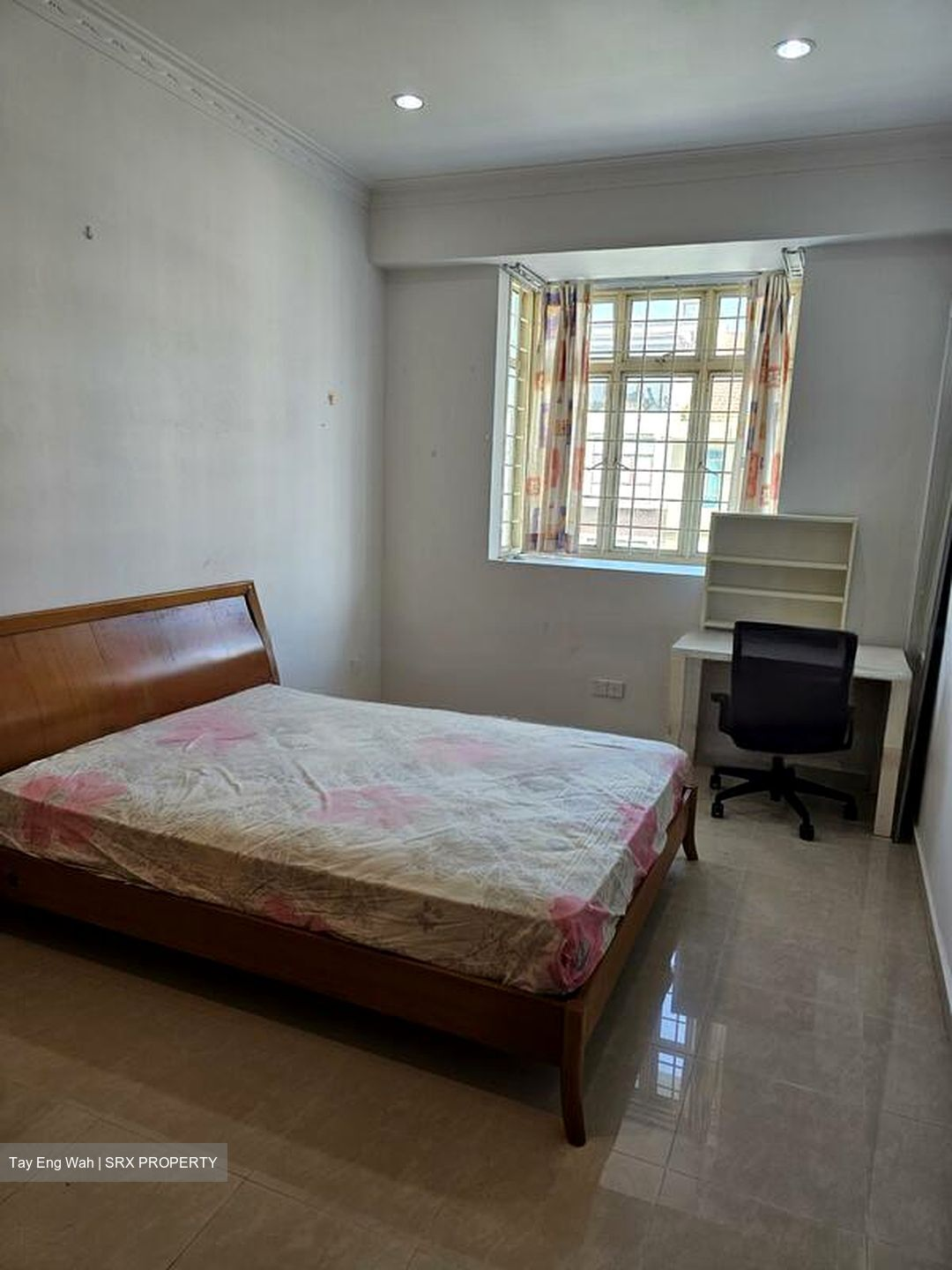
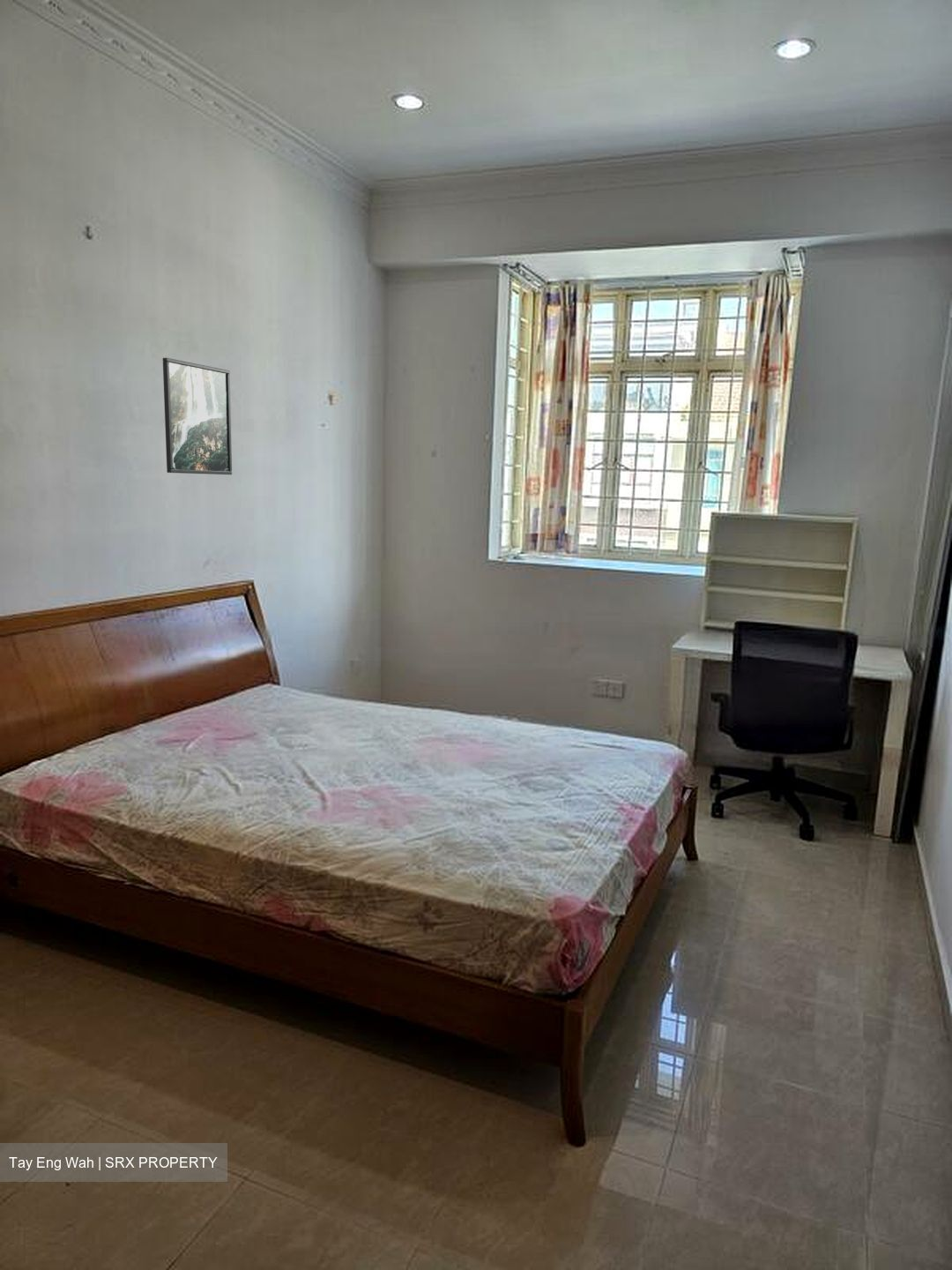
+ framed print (199, 419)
